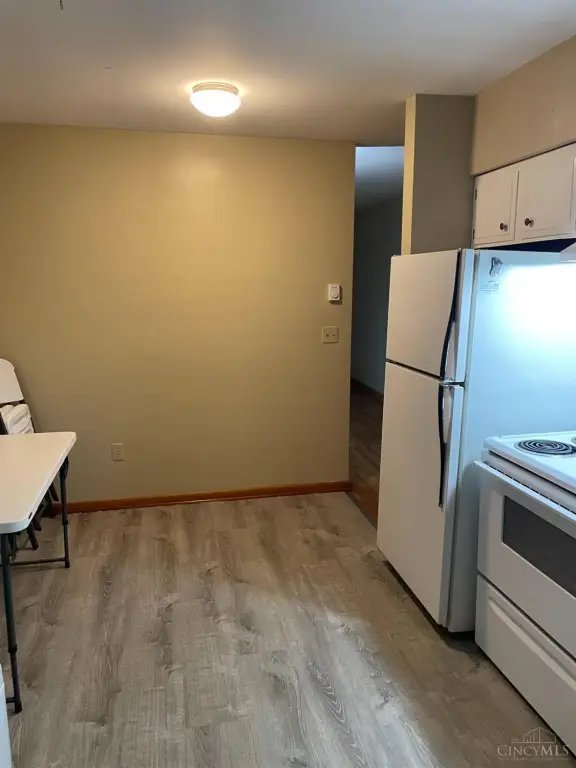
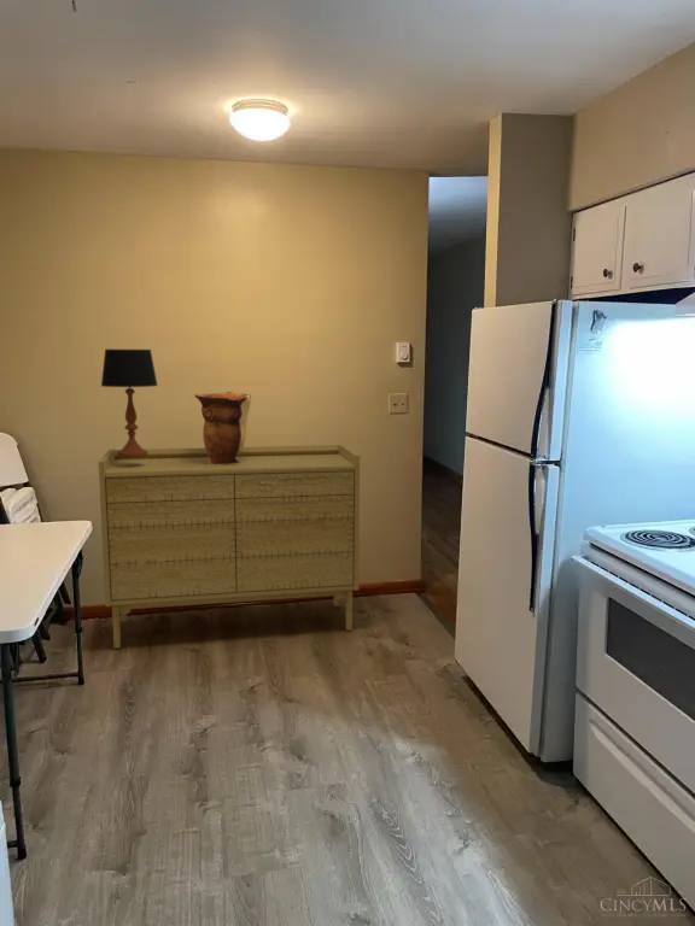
+ sideboard (233, 540)
+ table lamp (130, 412)
+ decorative vase (222, 427)
